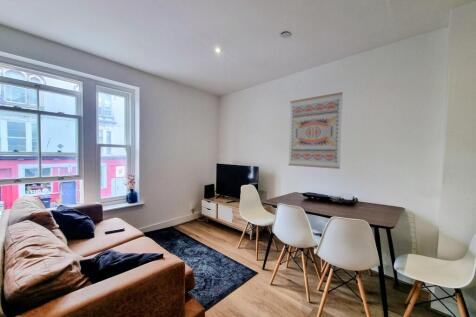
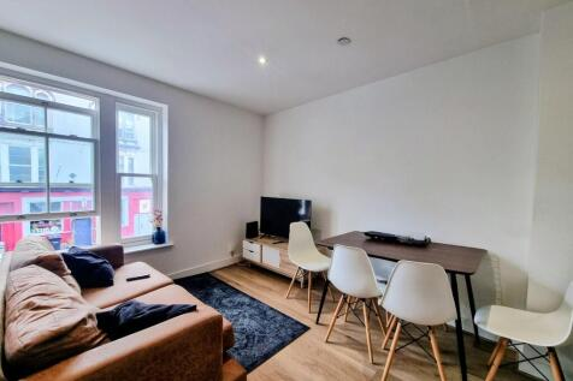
- wall art (313, 132)
